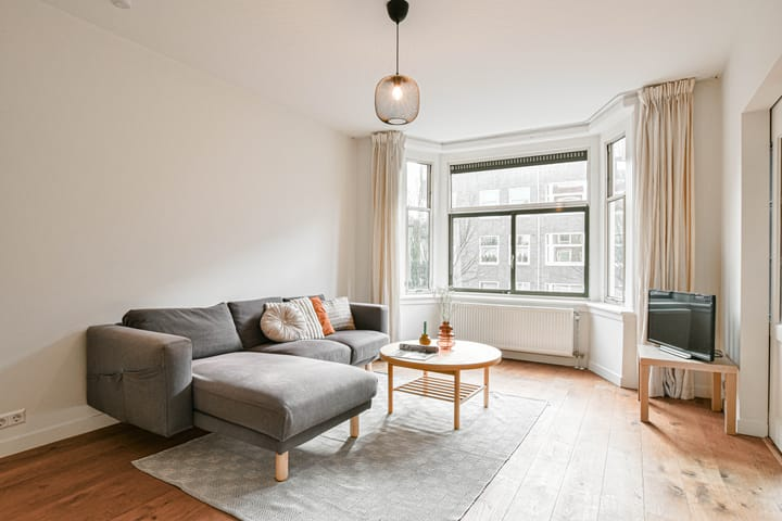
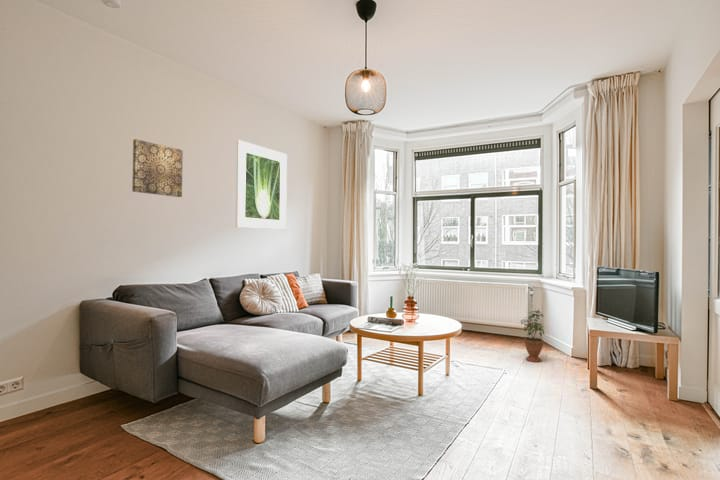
+ wall art (158, 169)
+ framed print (263, 188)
+ potted plant (531, 333)
